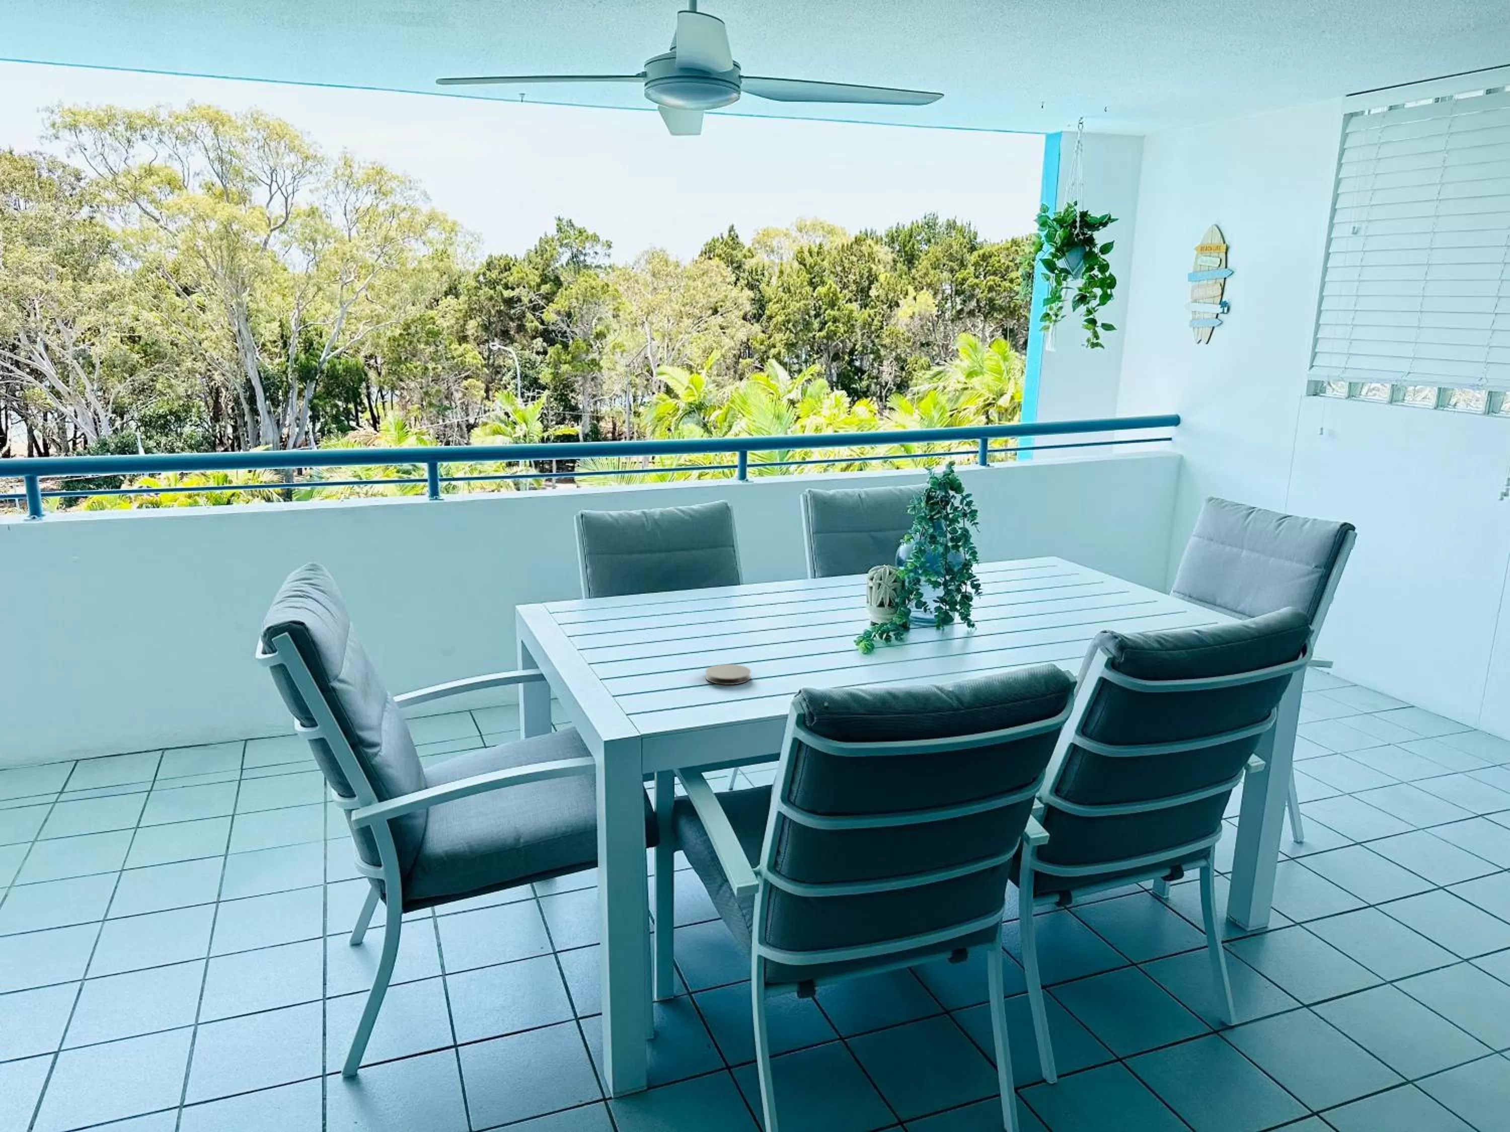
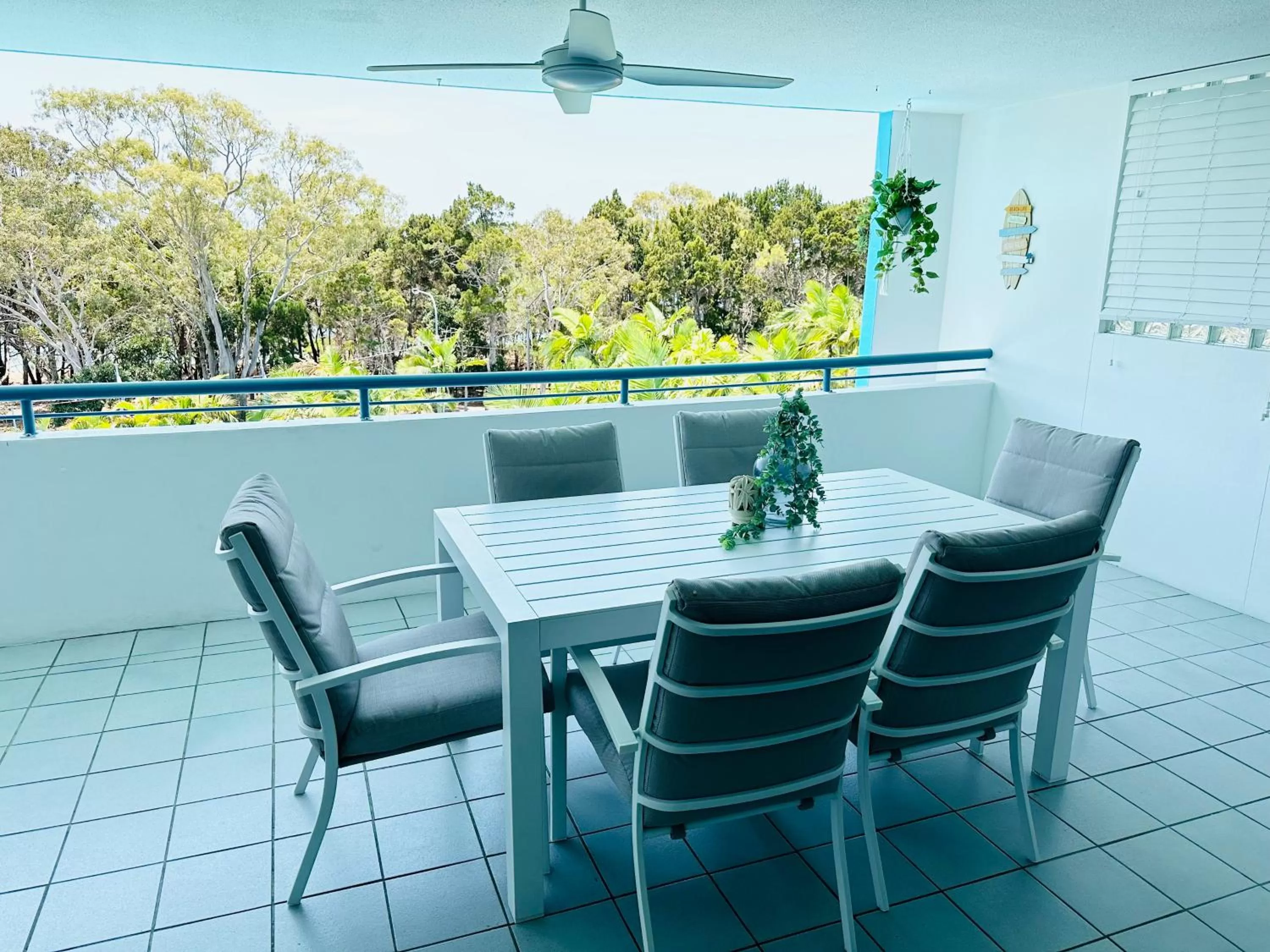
- coaster (728, 674)
